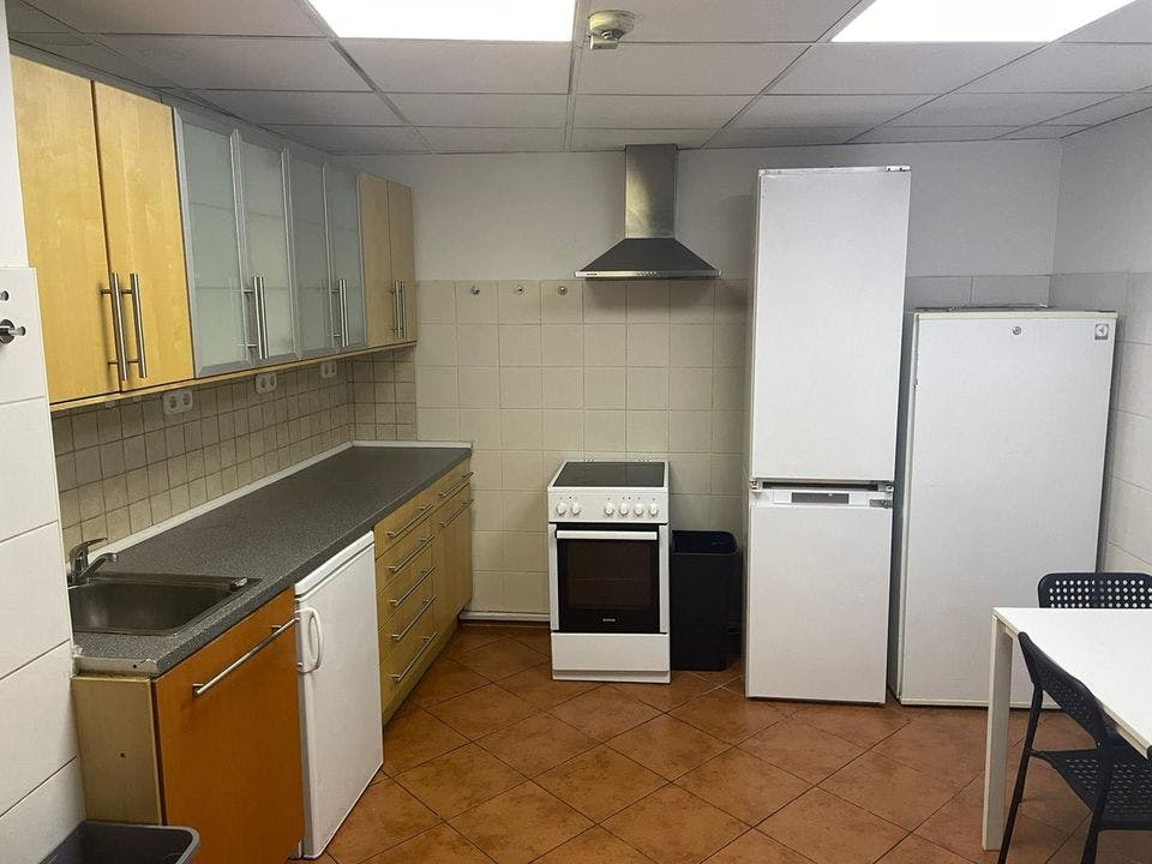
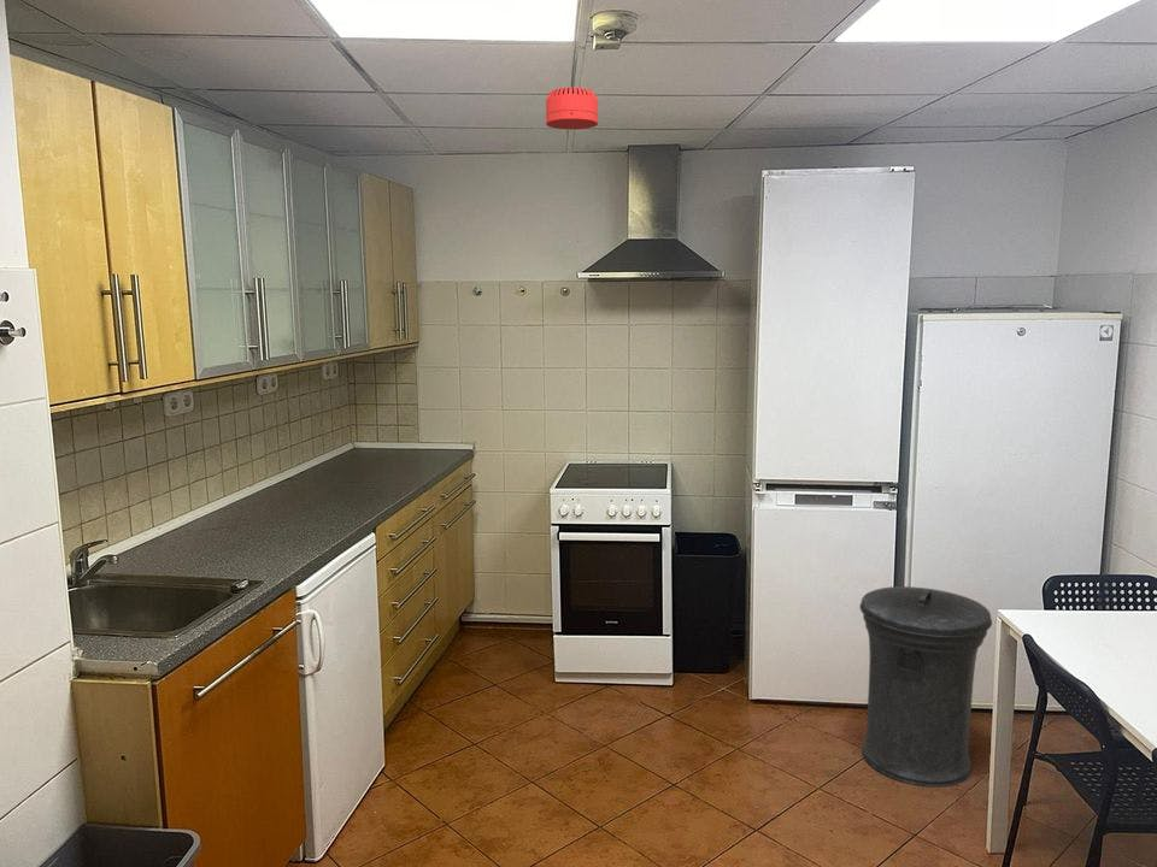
+ smoke detector (571, 107)
+ trash can (920, 677)
